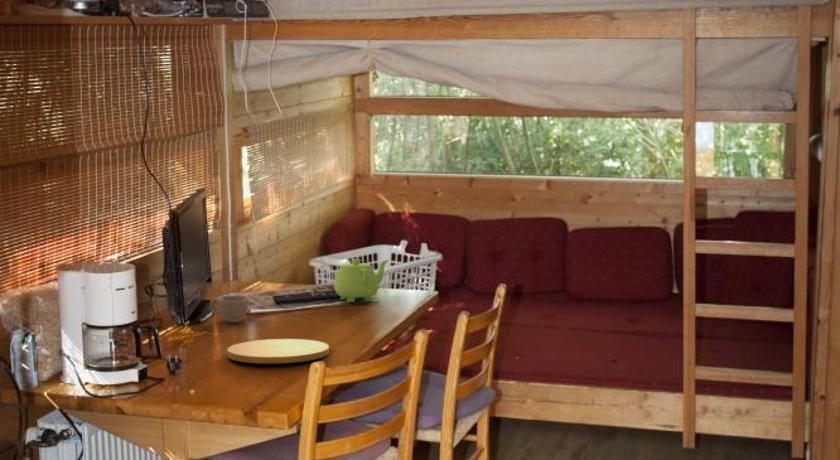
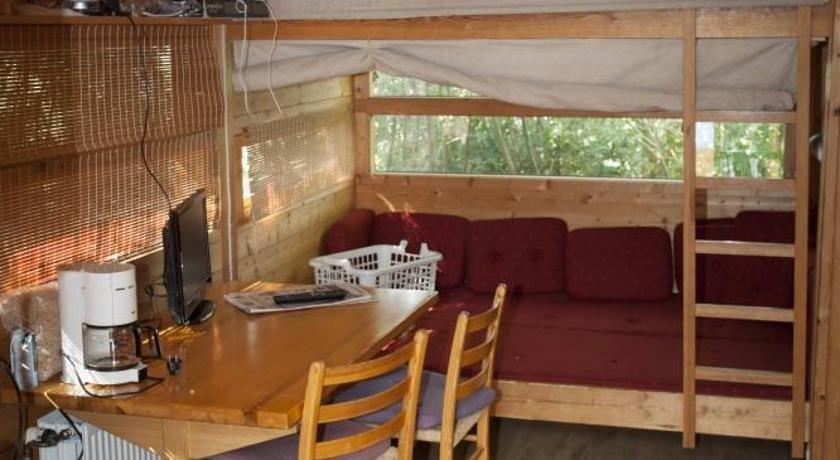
- cup (229, 309)
- teapot (363, 278)
- plate (278, 350)
